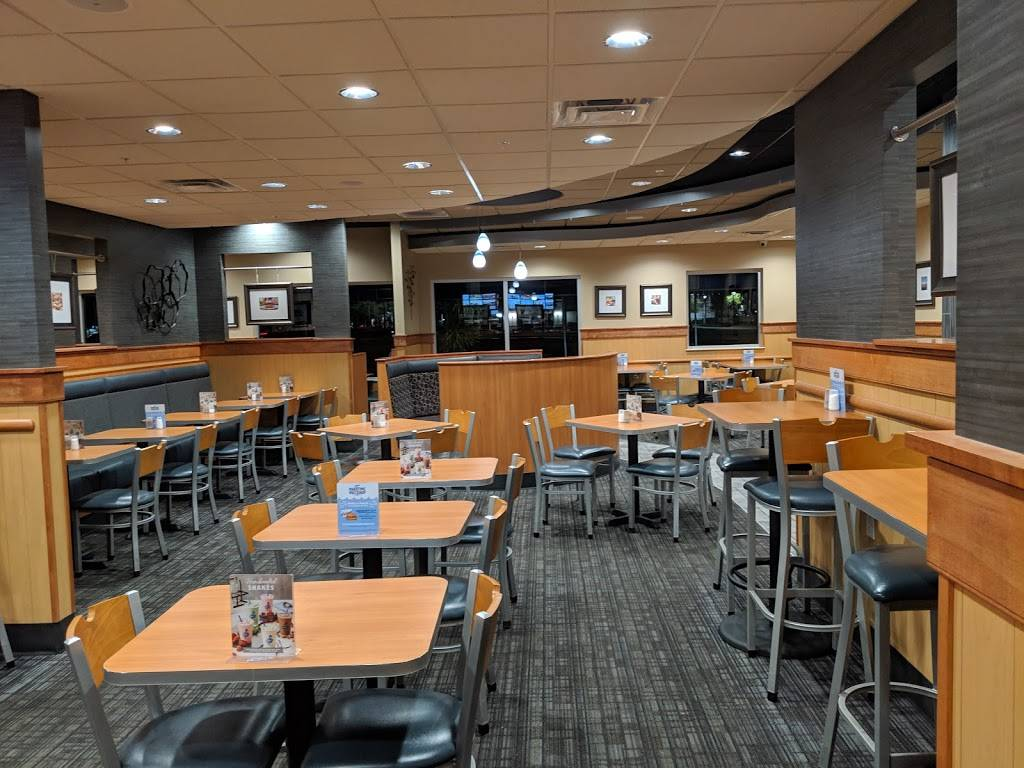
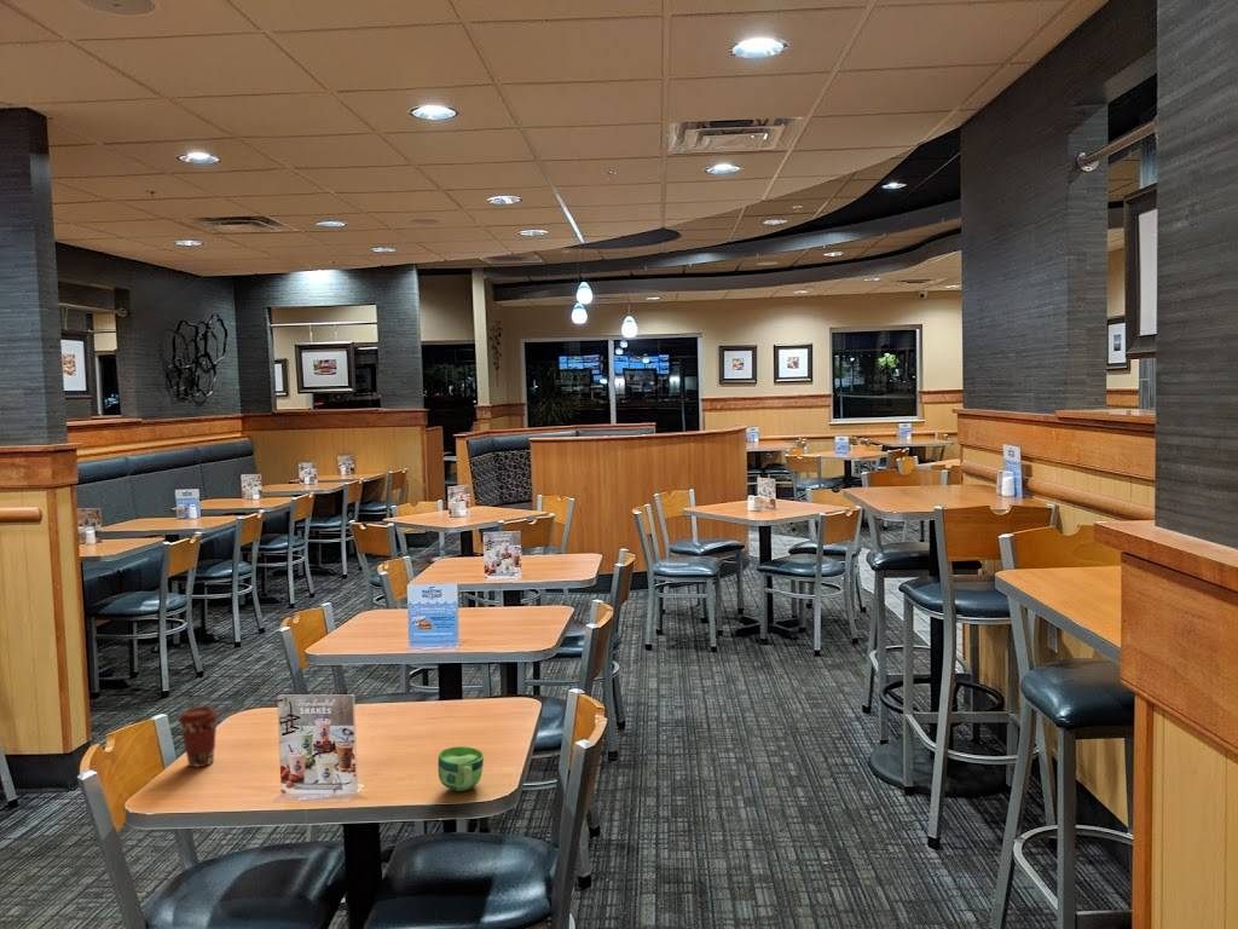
+ cup (463, 772)
+ coffee cup (199, 737)
